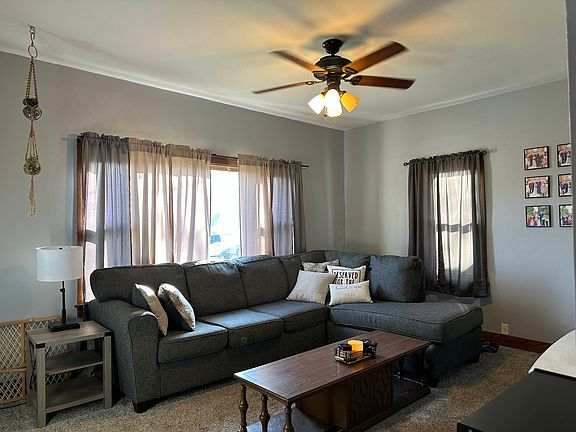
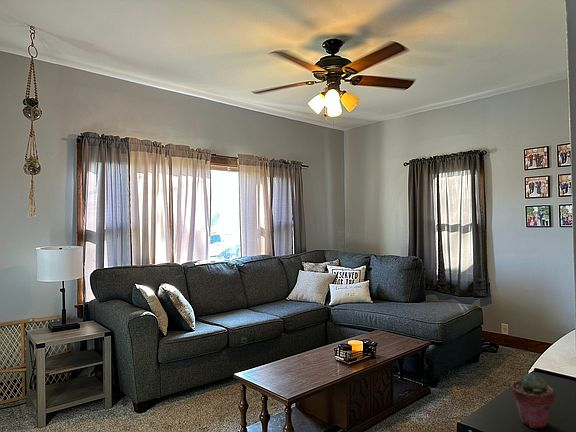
+ potted succulent (532, 397)
